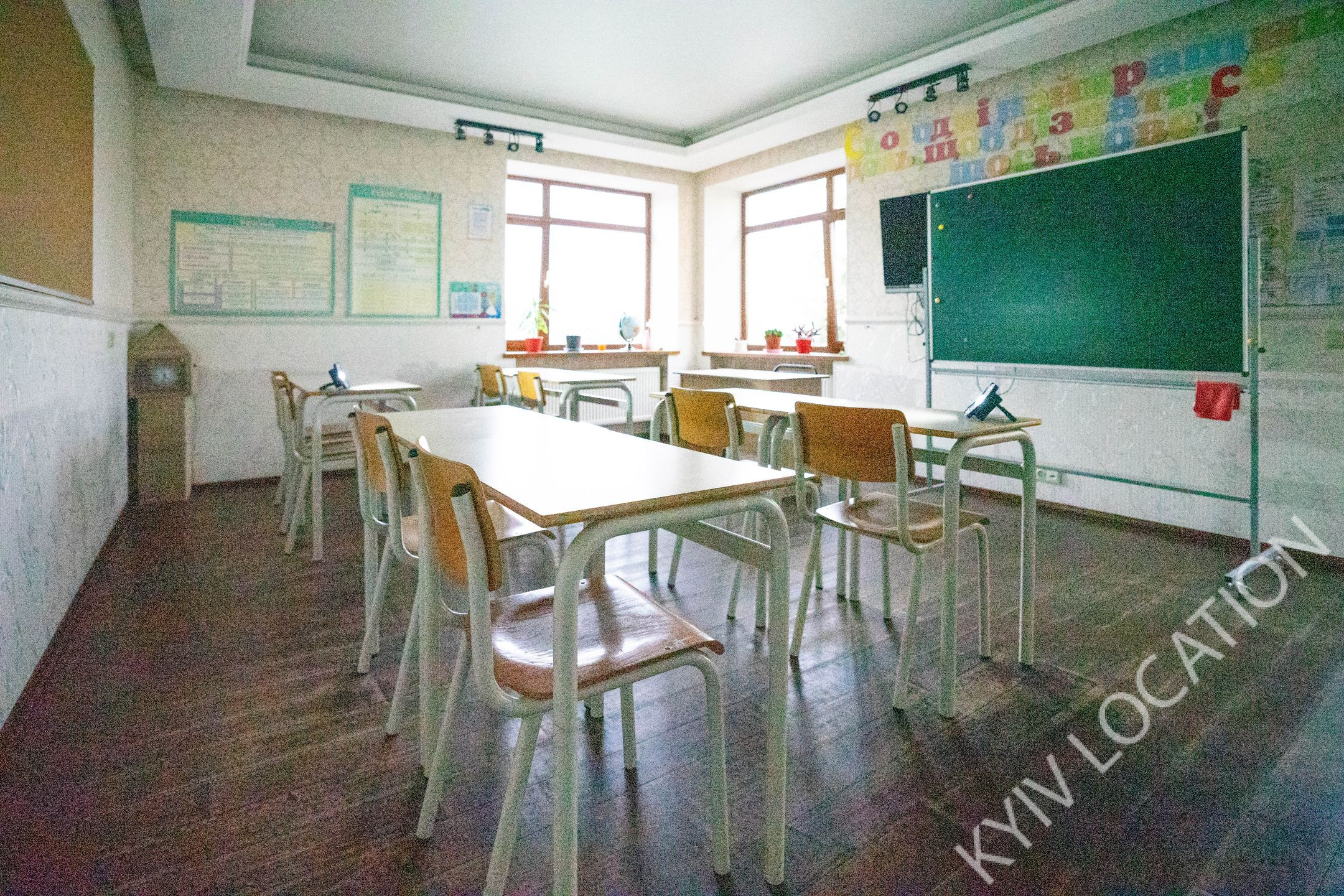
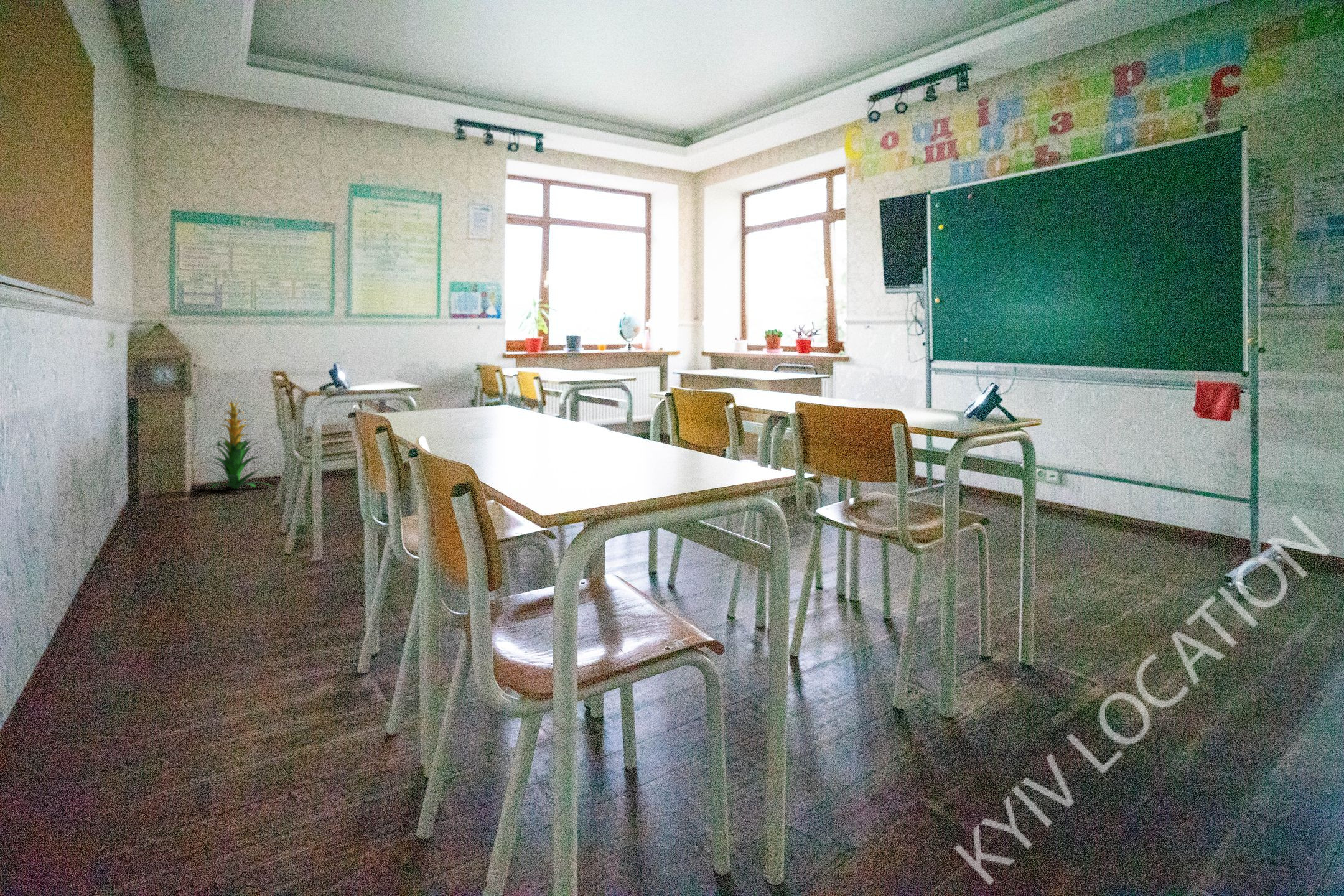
+ indoor plant (235, 442)
